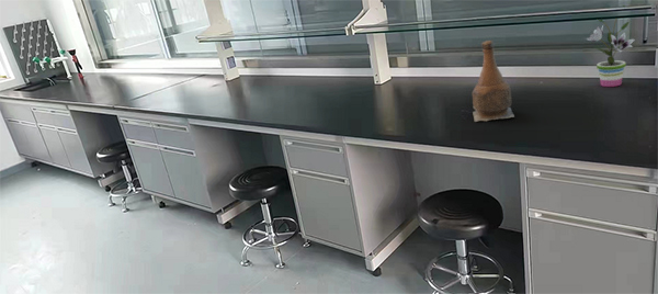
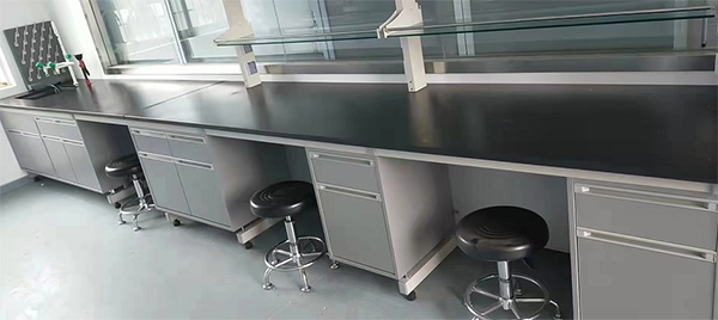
- bottle (490, 79)
- potted plant (609, 48)
